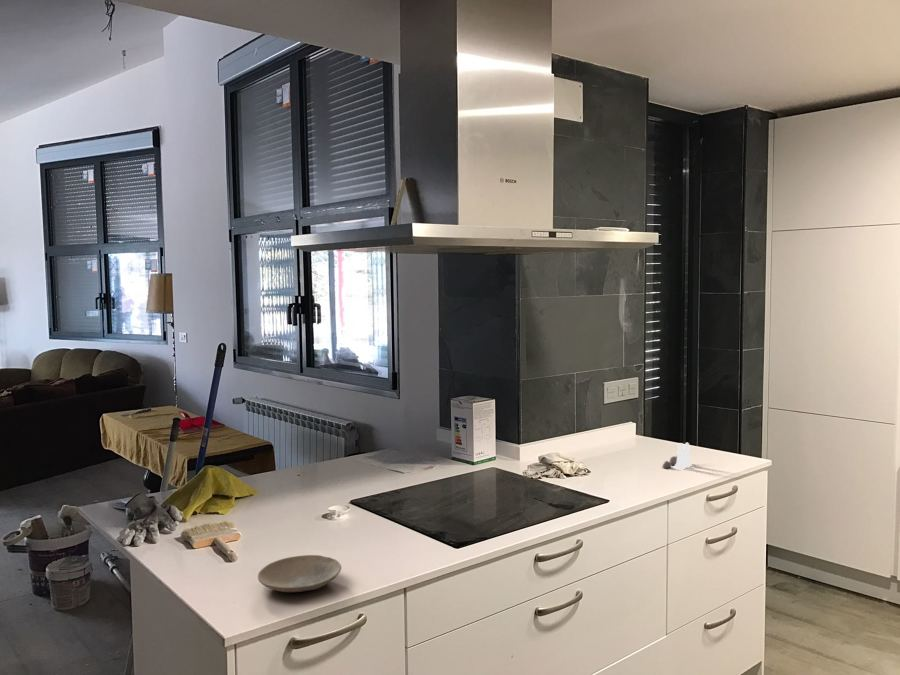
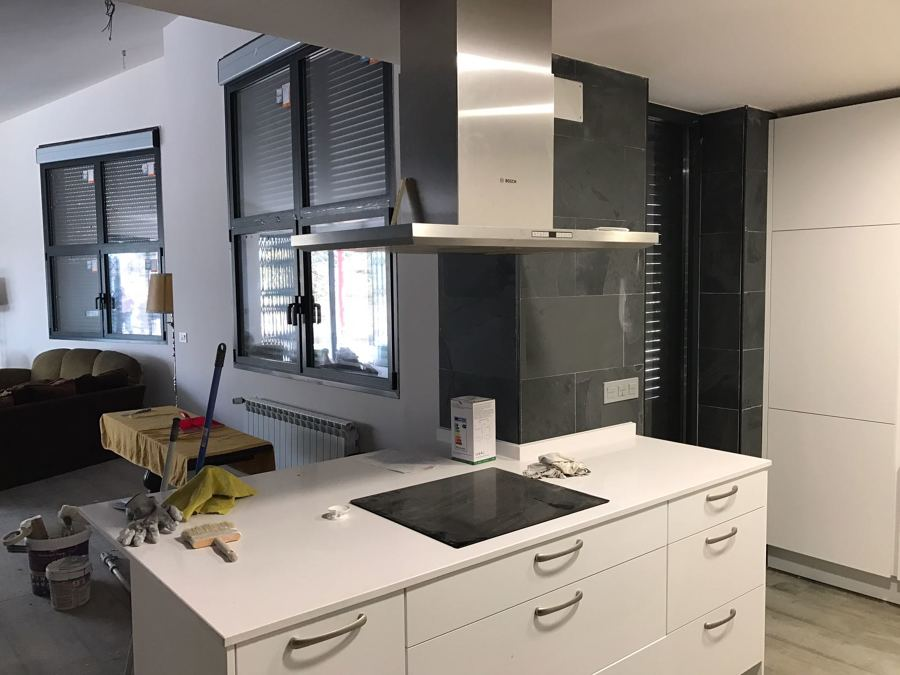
- salt and pepper shaker set (677, 454)
- plate (300, 576)
